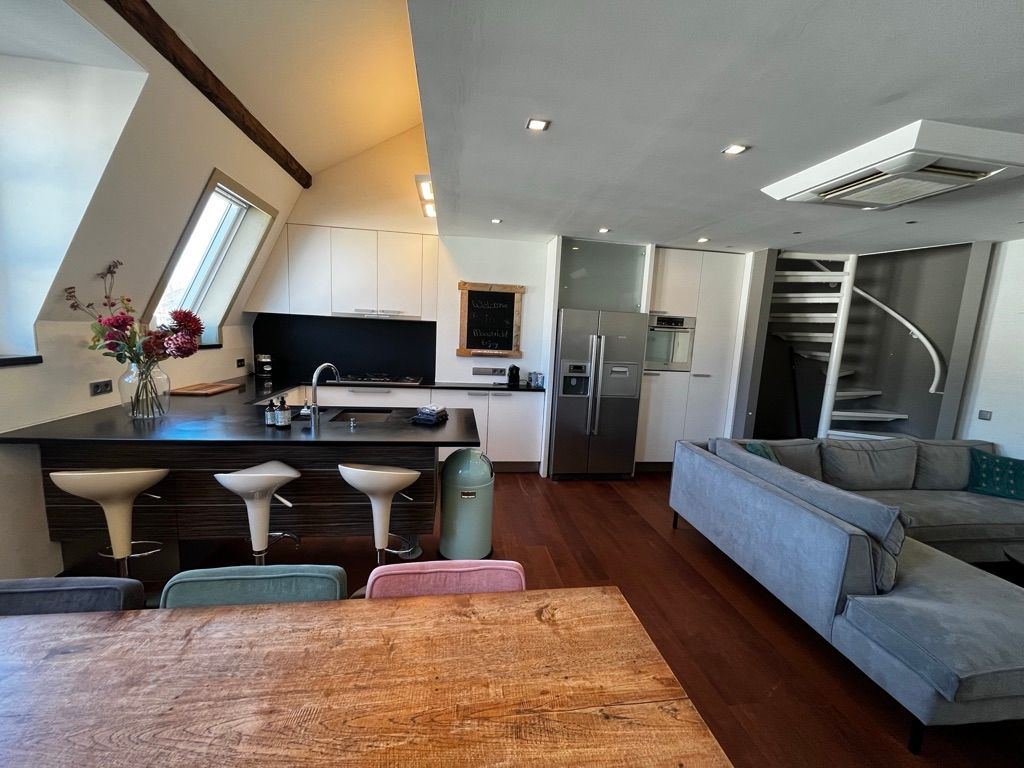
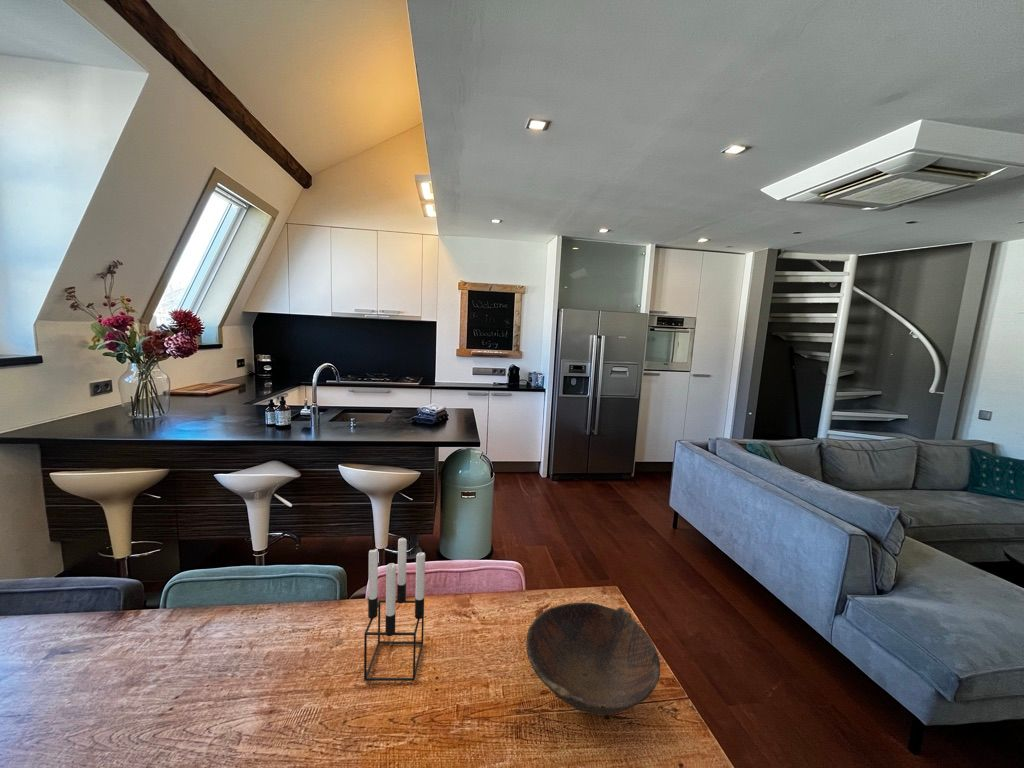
+ candle holder (394, 605)
+ bowl (590, 663)
